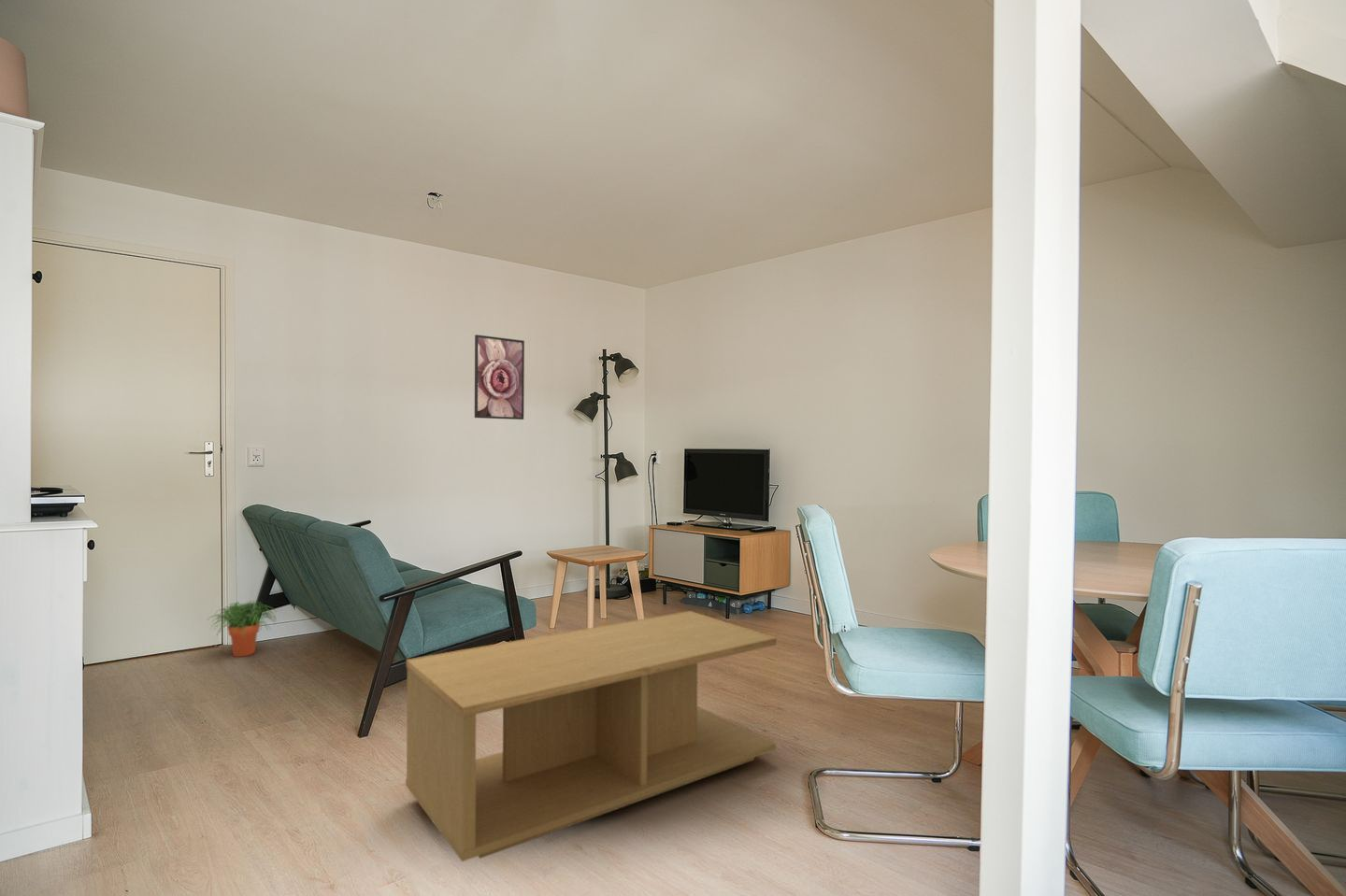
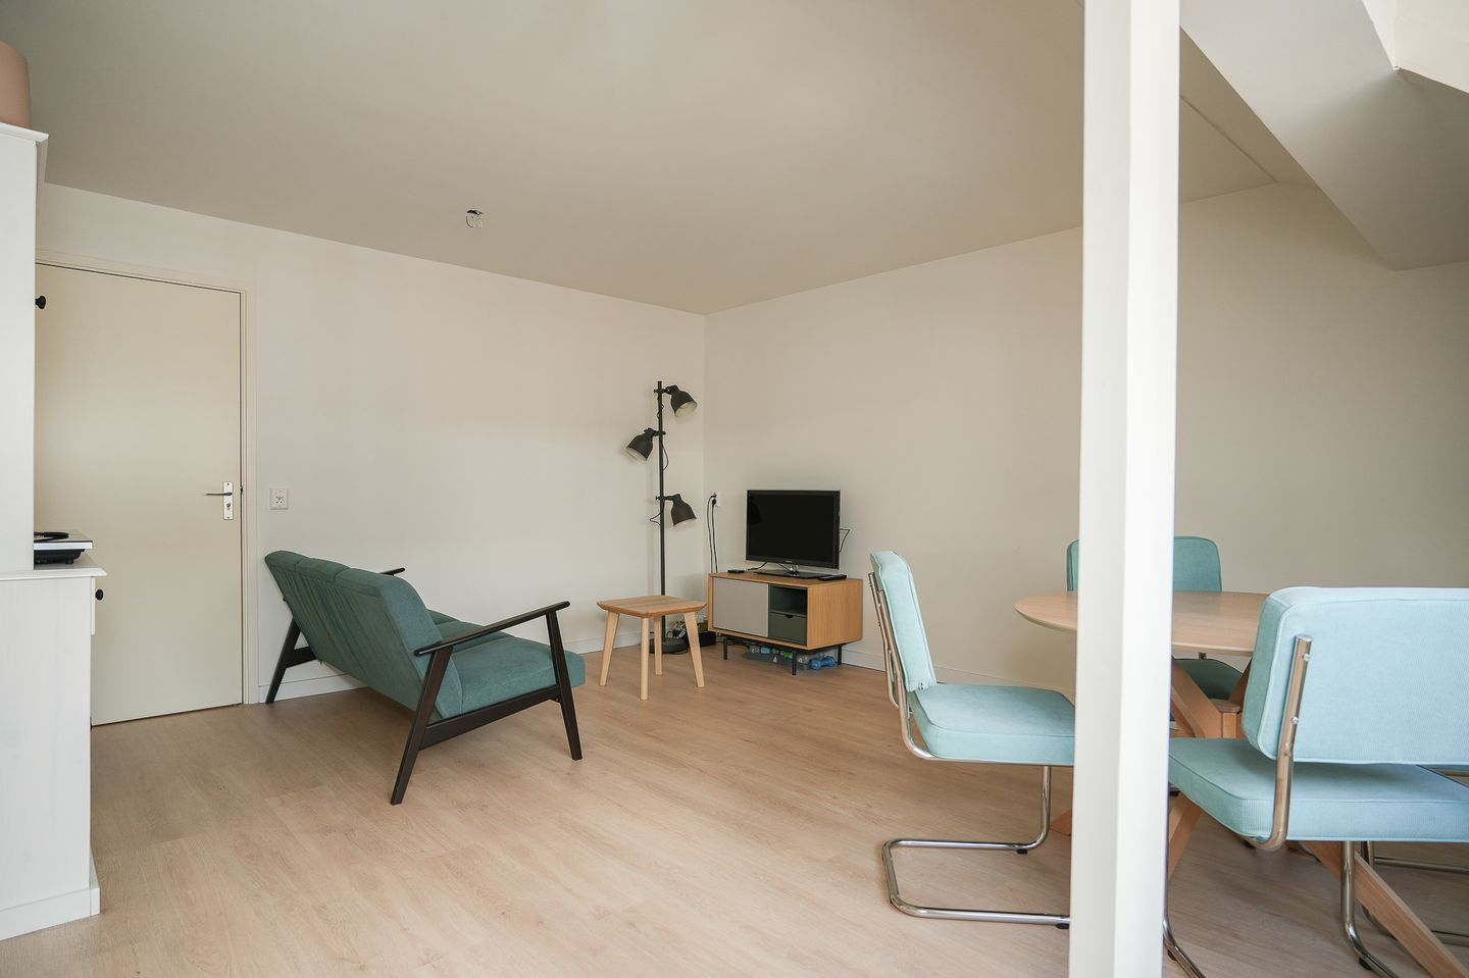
- coffee table (601, 714)
- potted plant (244, 627)
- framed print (499, 377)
